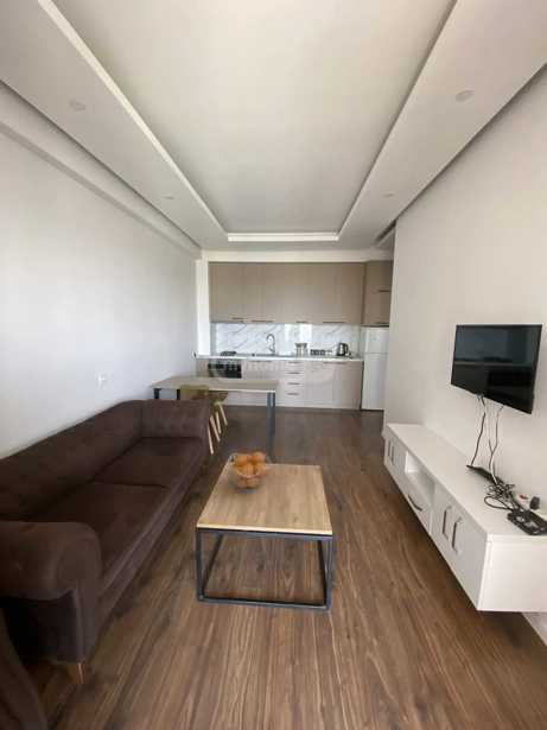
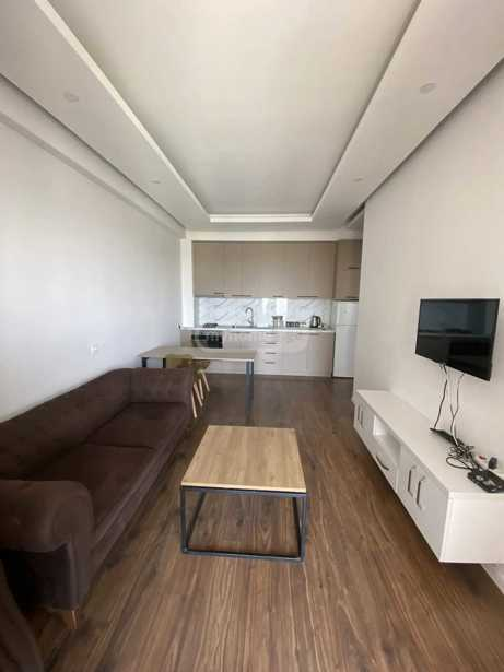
- fruit basket (248, 470)
